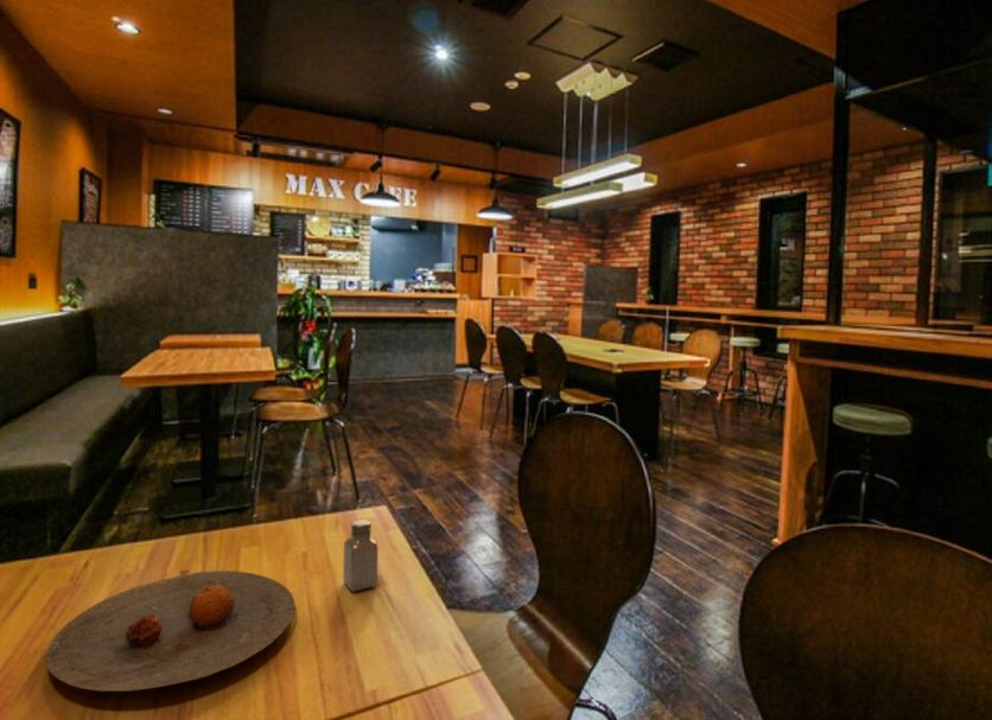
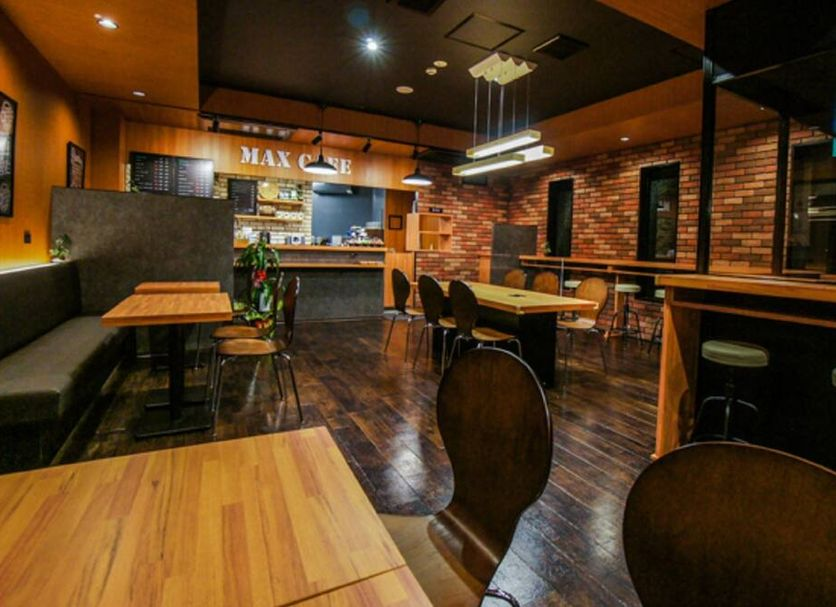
- saltshaker (361, 553)
- plate (182, 611)
